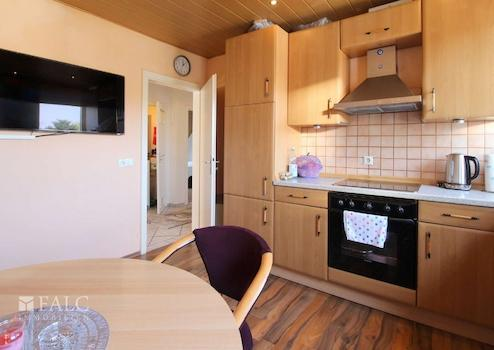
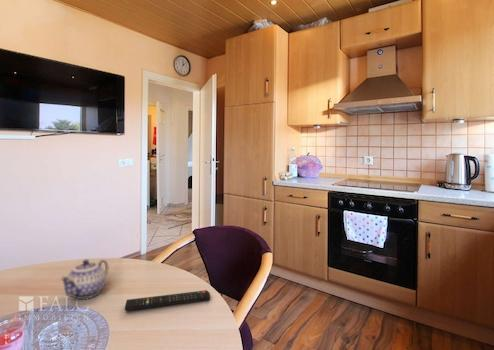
+ teapot (86, 277)
+ remote control (169, 300)
